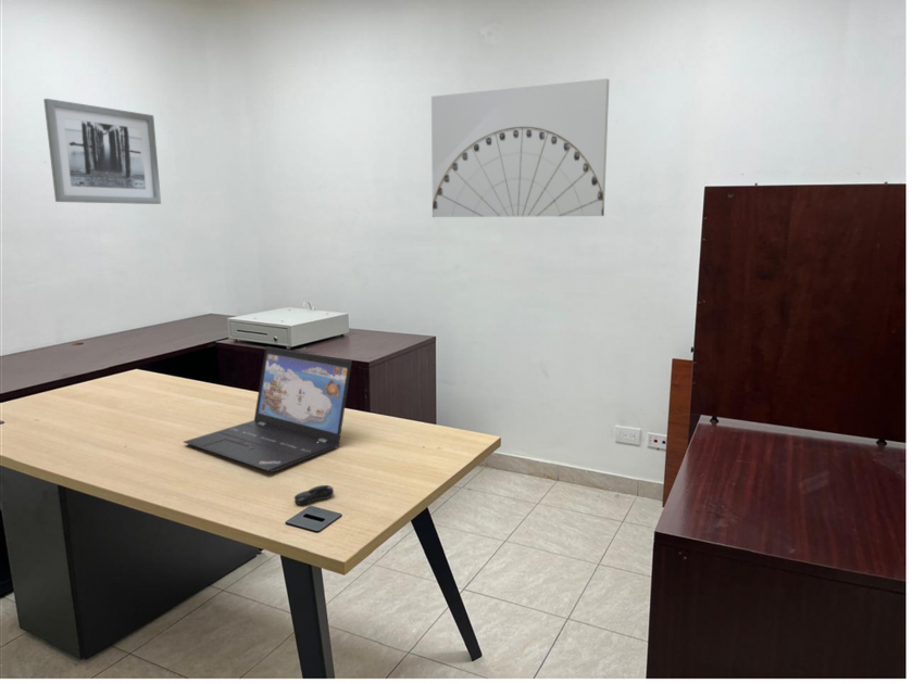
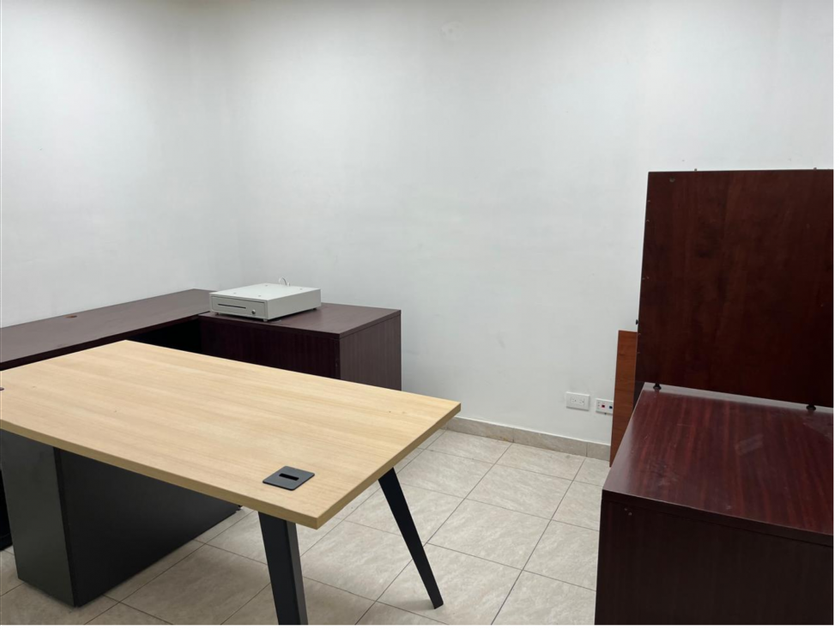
- wall art (513, 153)
- computer mouse (323, 489)
- laptop (267, 403)
- wall art (107, 155)
